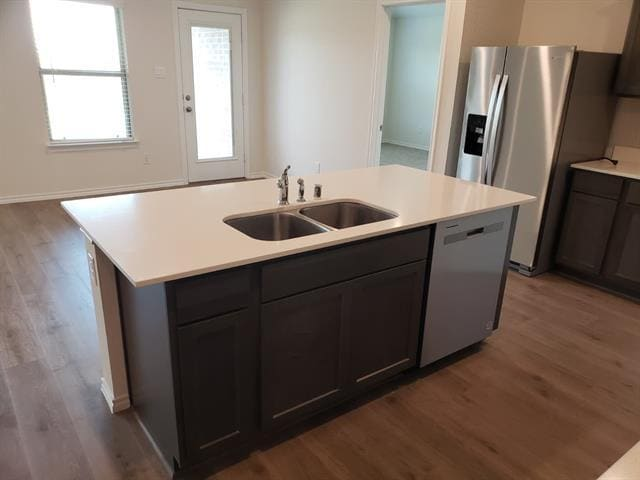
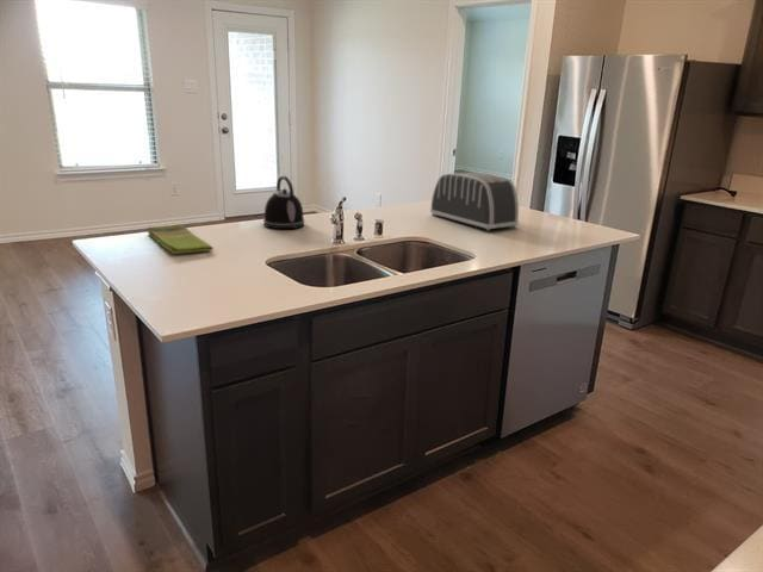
+ dish towel (179, 237)
+ kettle (284, 200)
+ toaster (472, 197)
